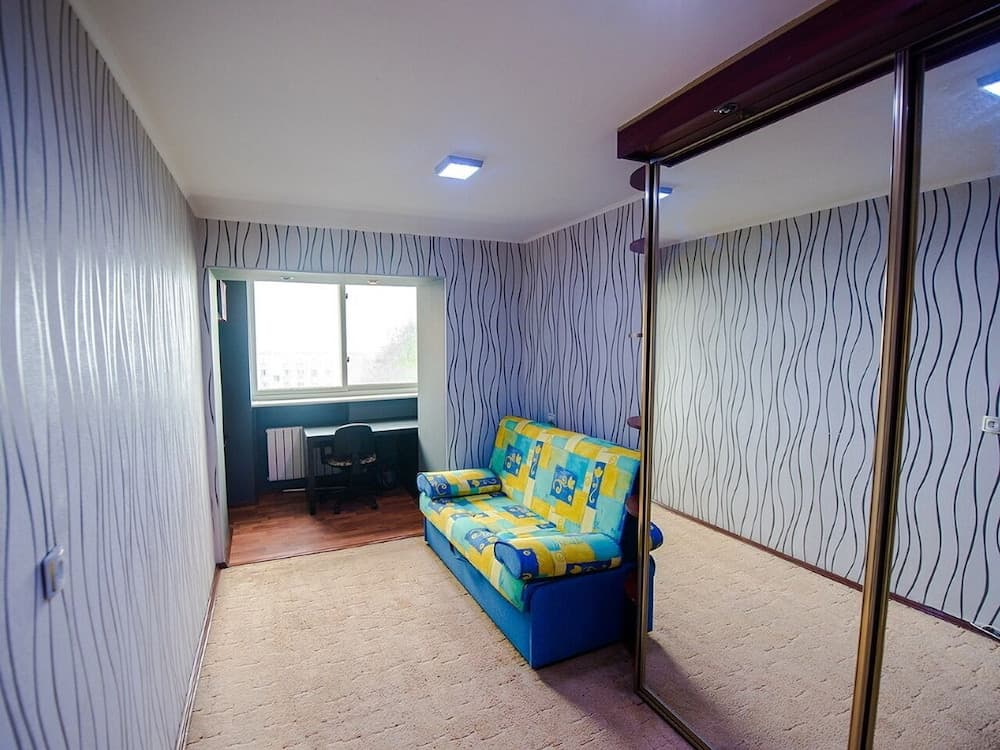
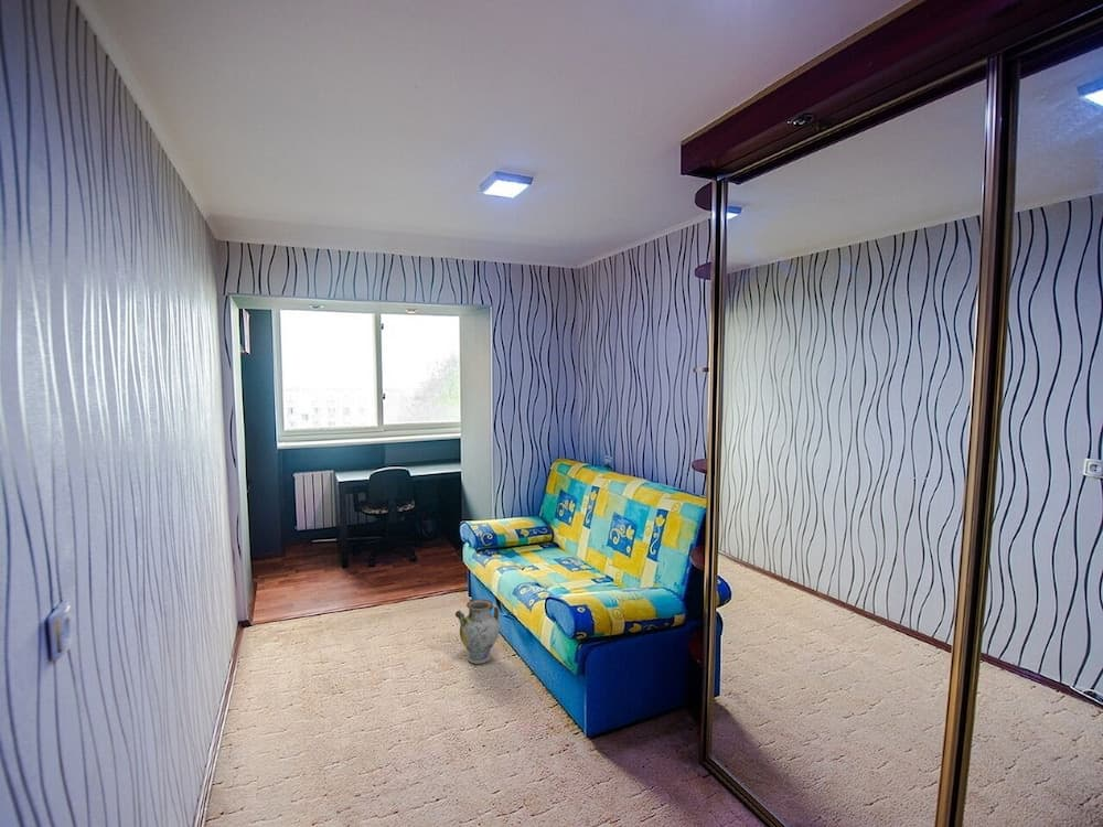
+ ceramic jug (476, 631)
